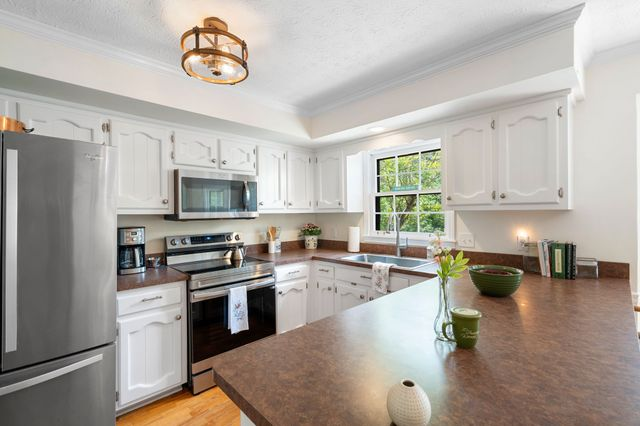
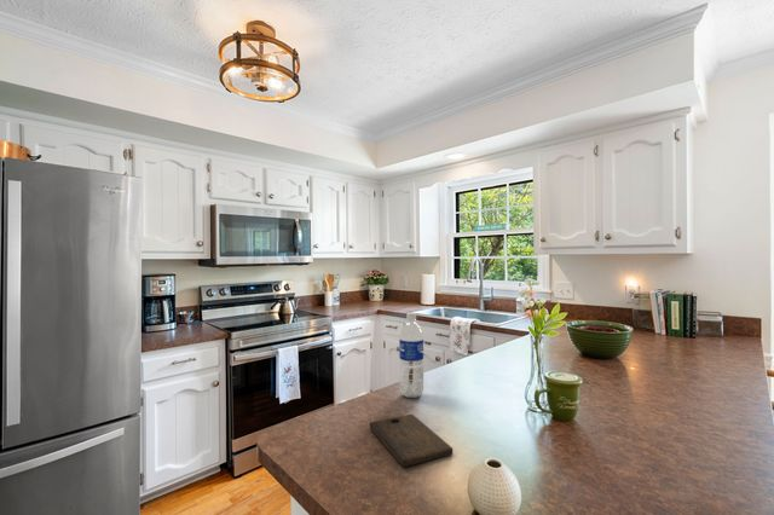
+ water bottle (411, 353)
+ cutting board (408, 436)
